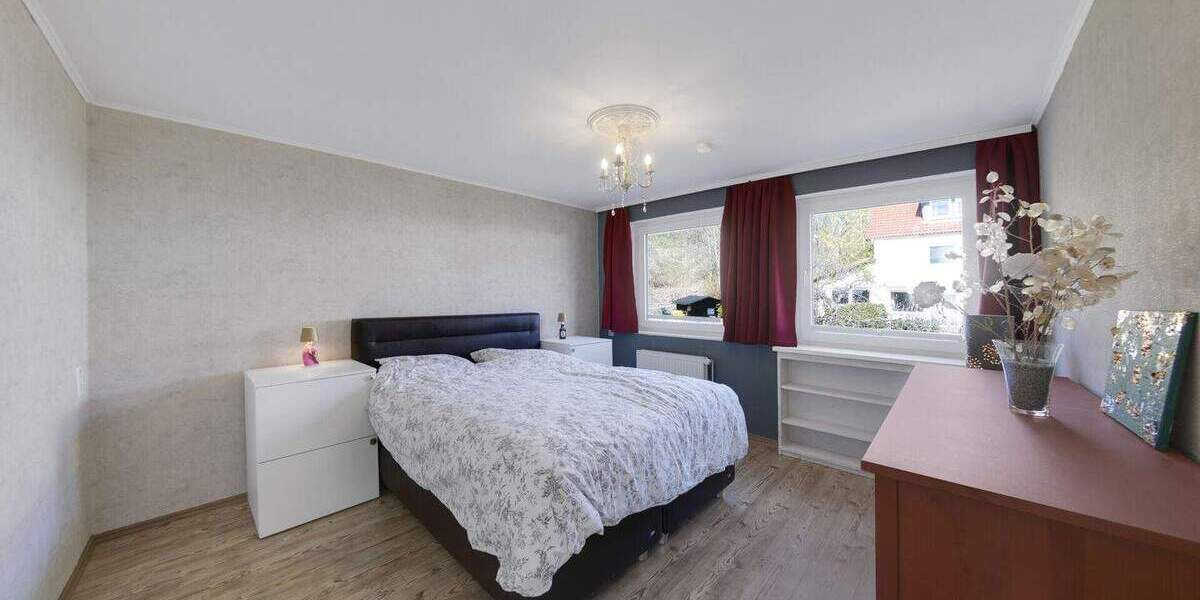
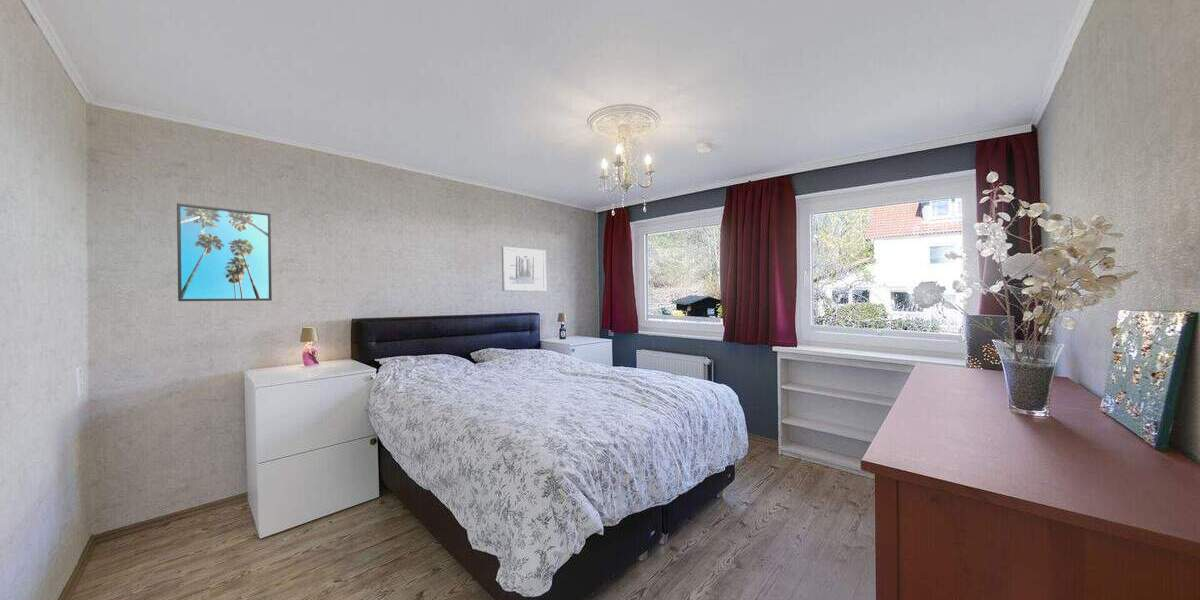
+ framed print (227, 254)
+ wall art (525, 269)
